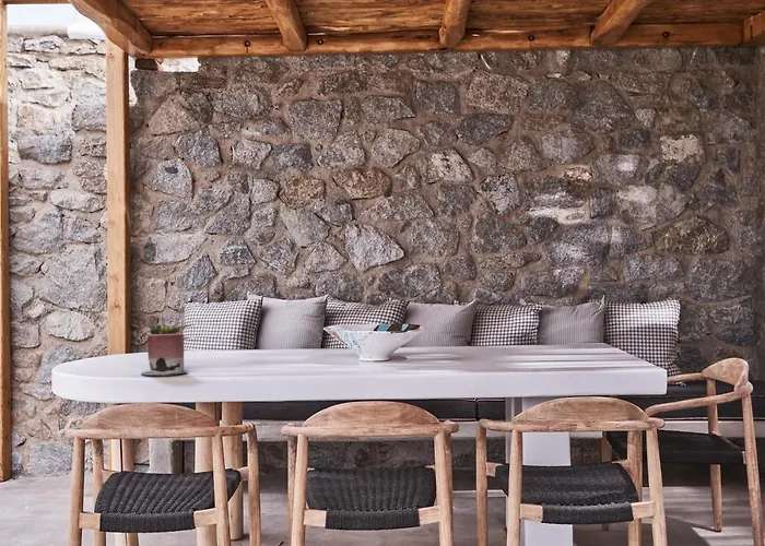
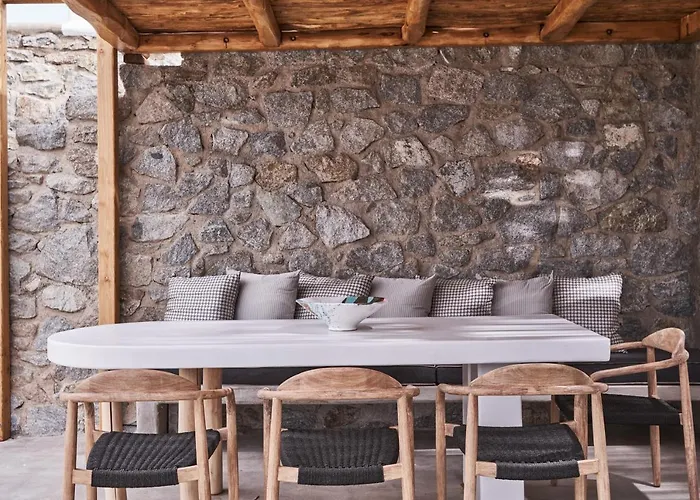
- succulent planter (163, 347)
